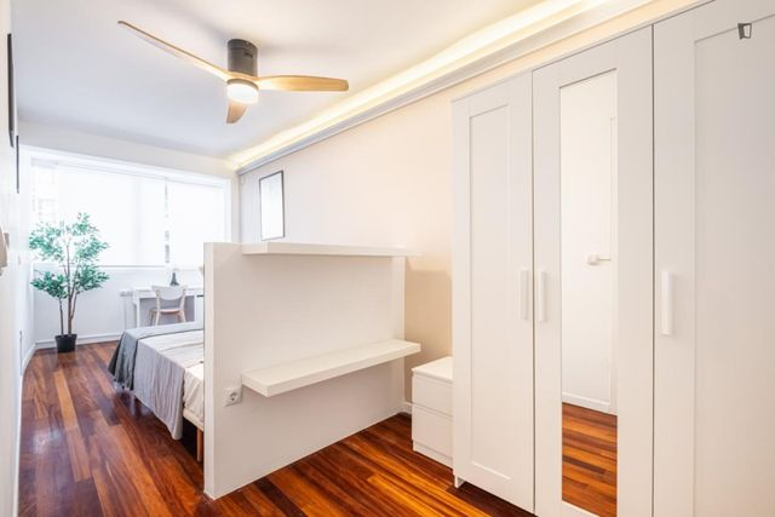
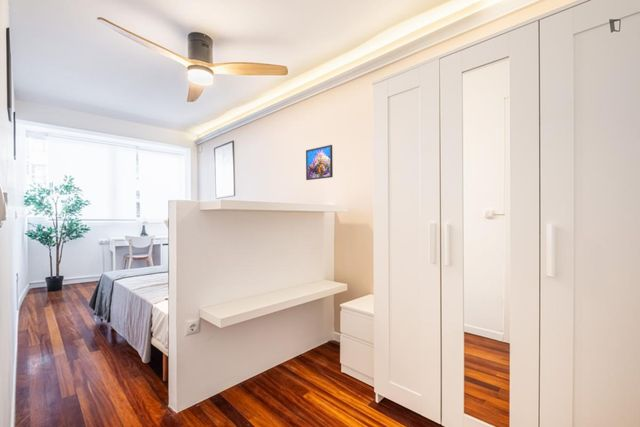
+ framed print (318, 163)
